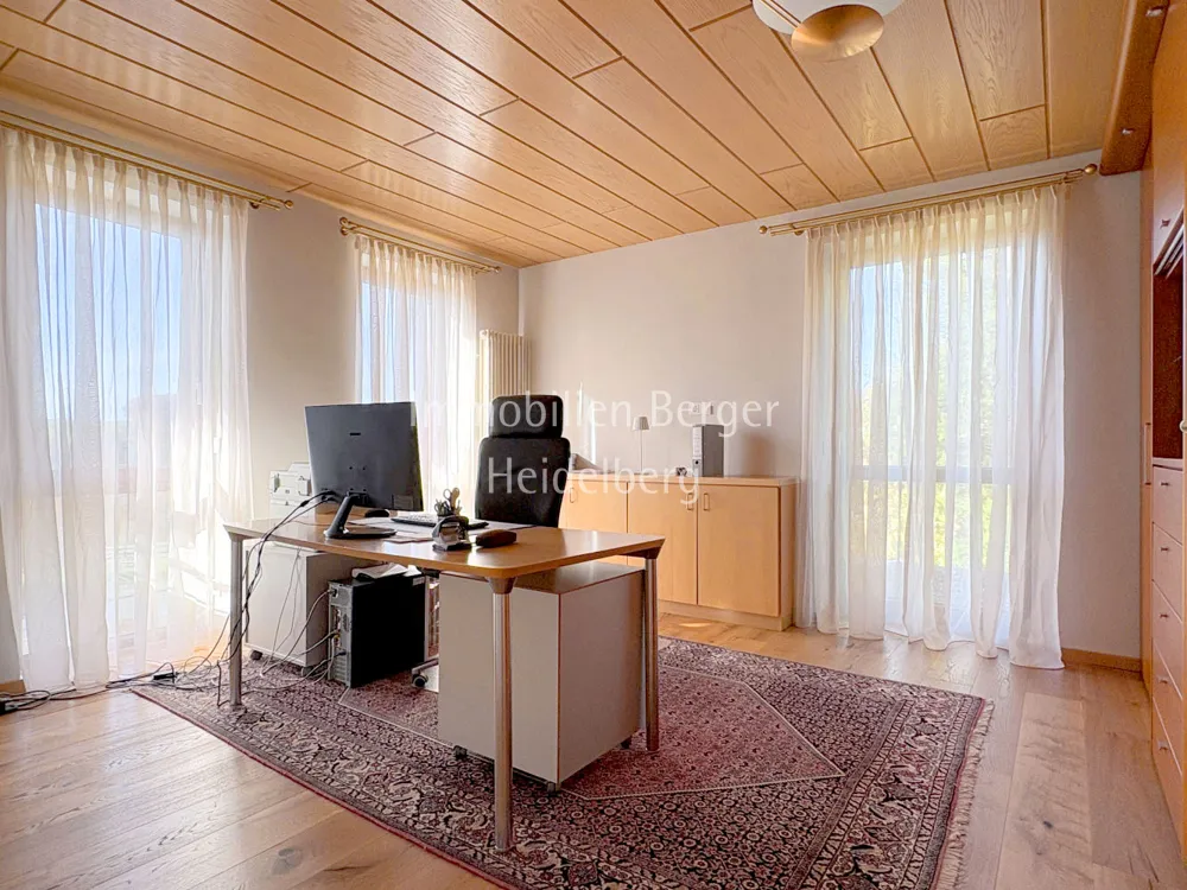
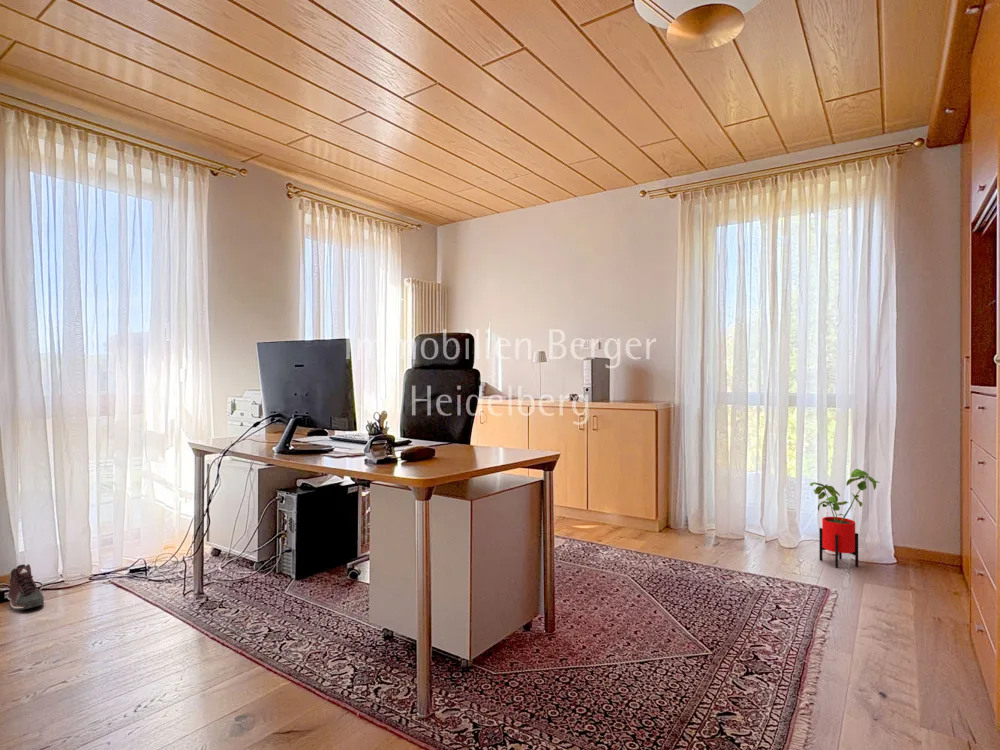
+ sneaker (23, 584)
+ house plant (842, 514)
